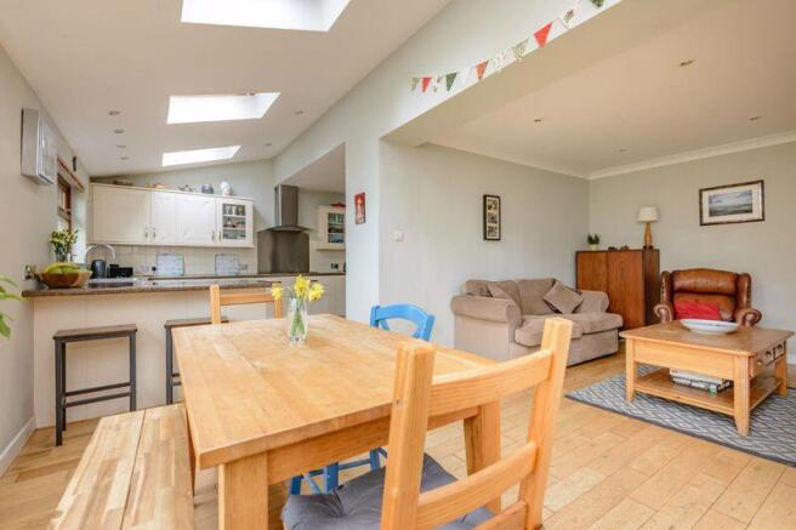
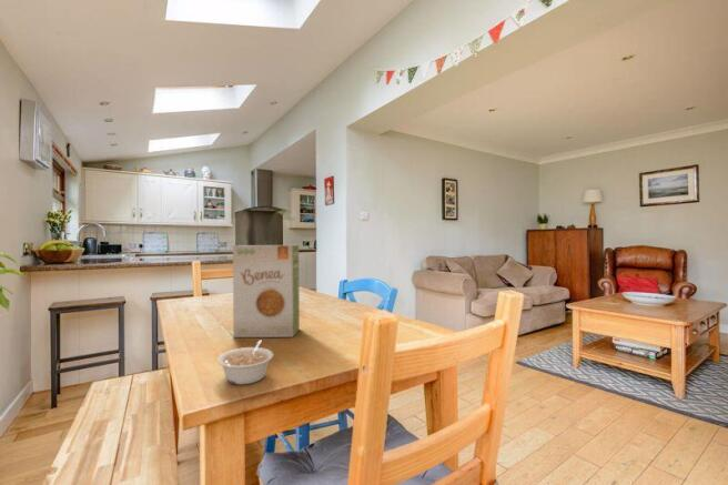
+ legume (245, 363)
+ food box (267, 289)
